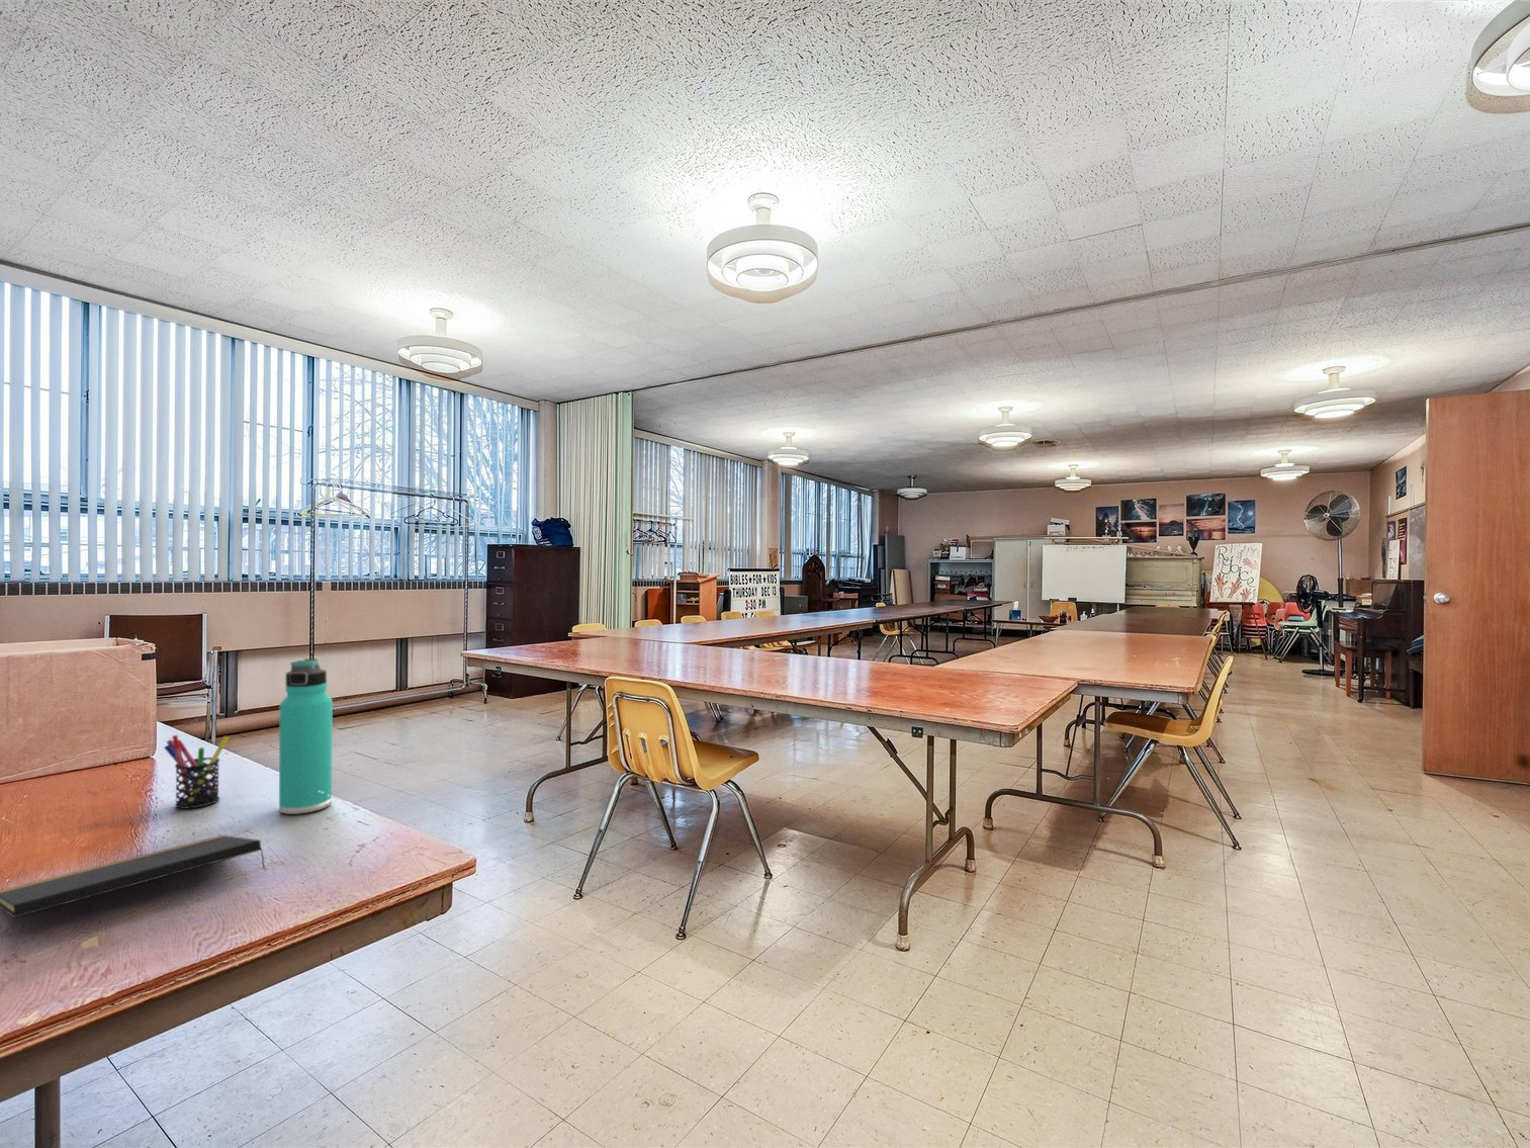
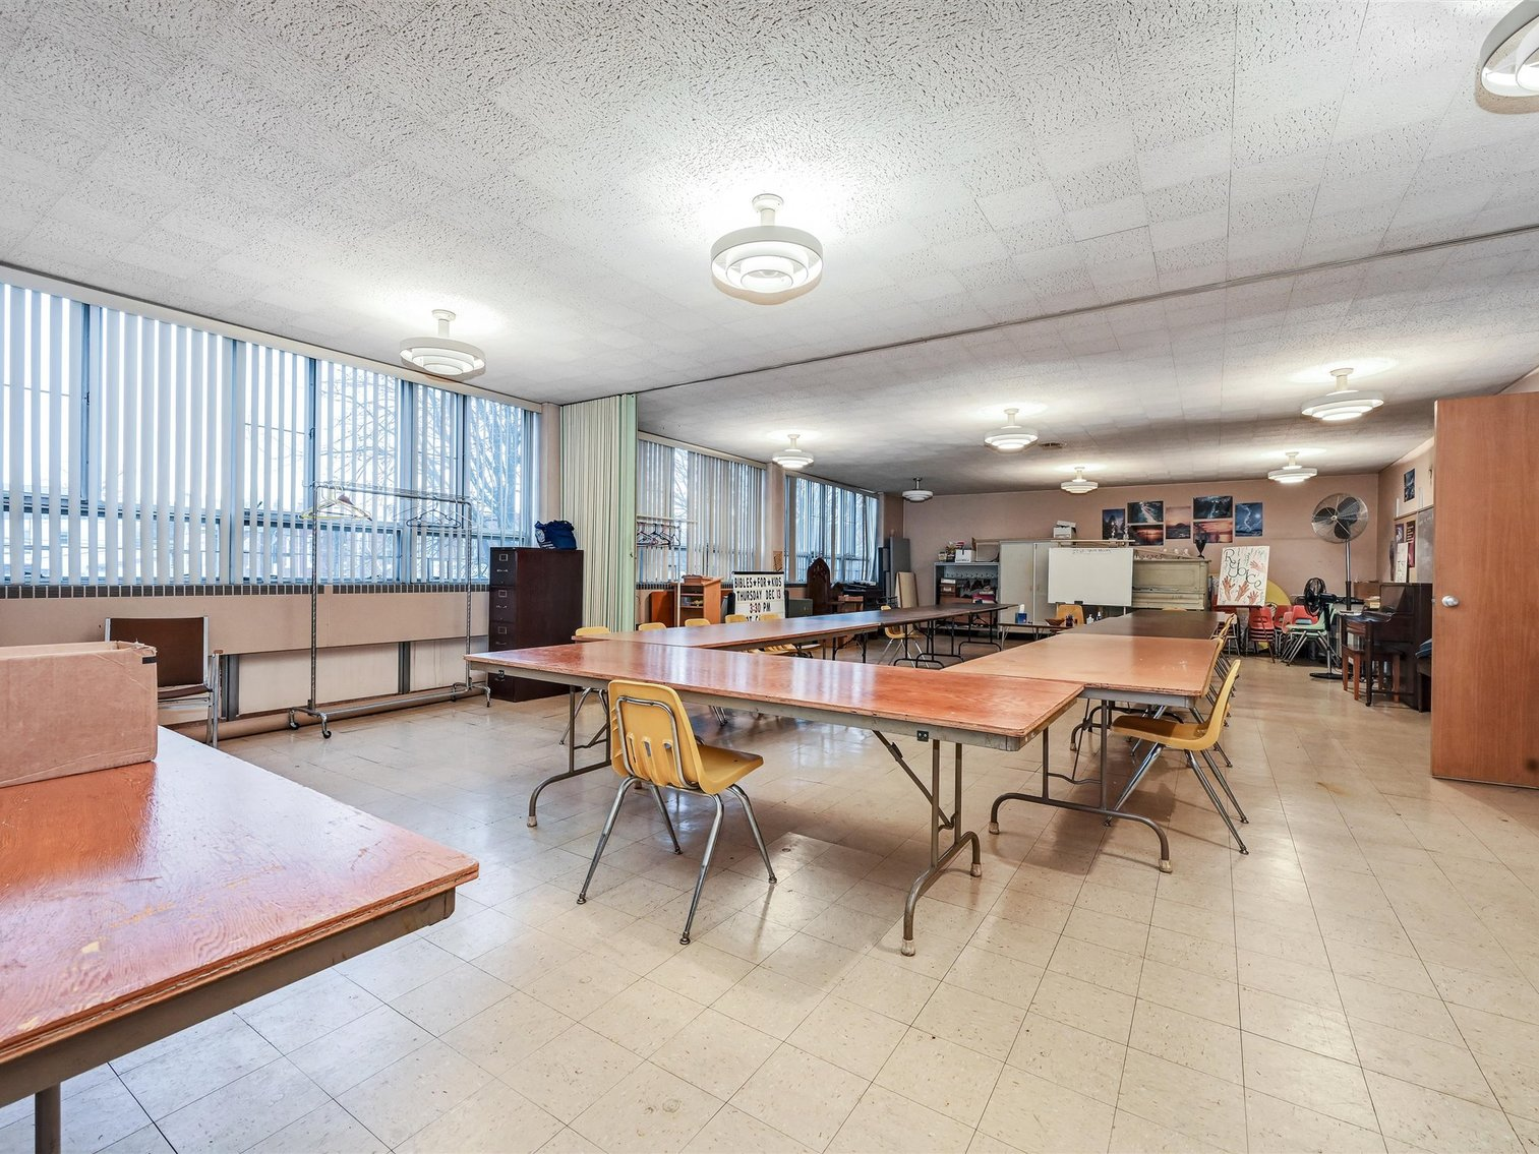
- notepad (134, 869)
- pen holder (195, 768)
- thermos bottle (305, 732)
